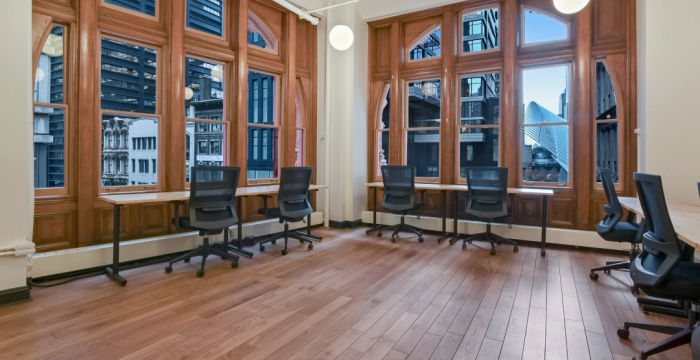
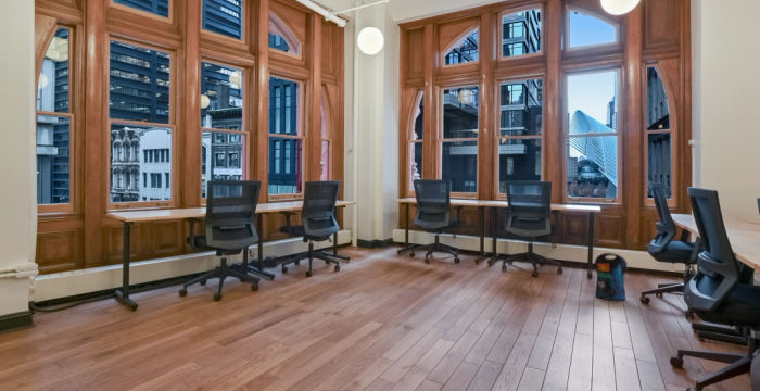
+ pouch (610, 276)
